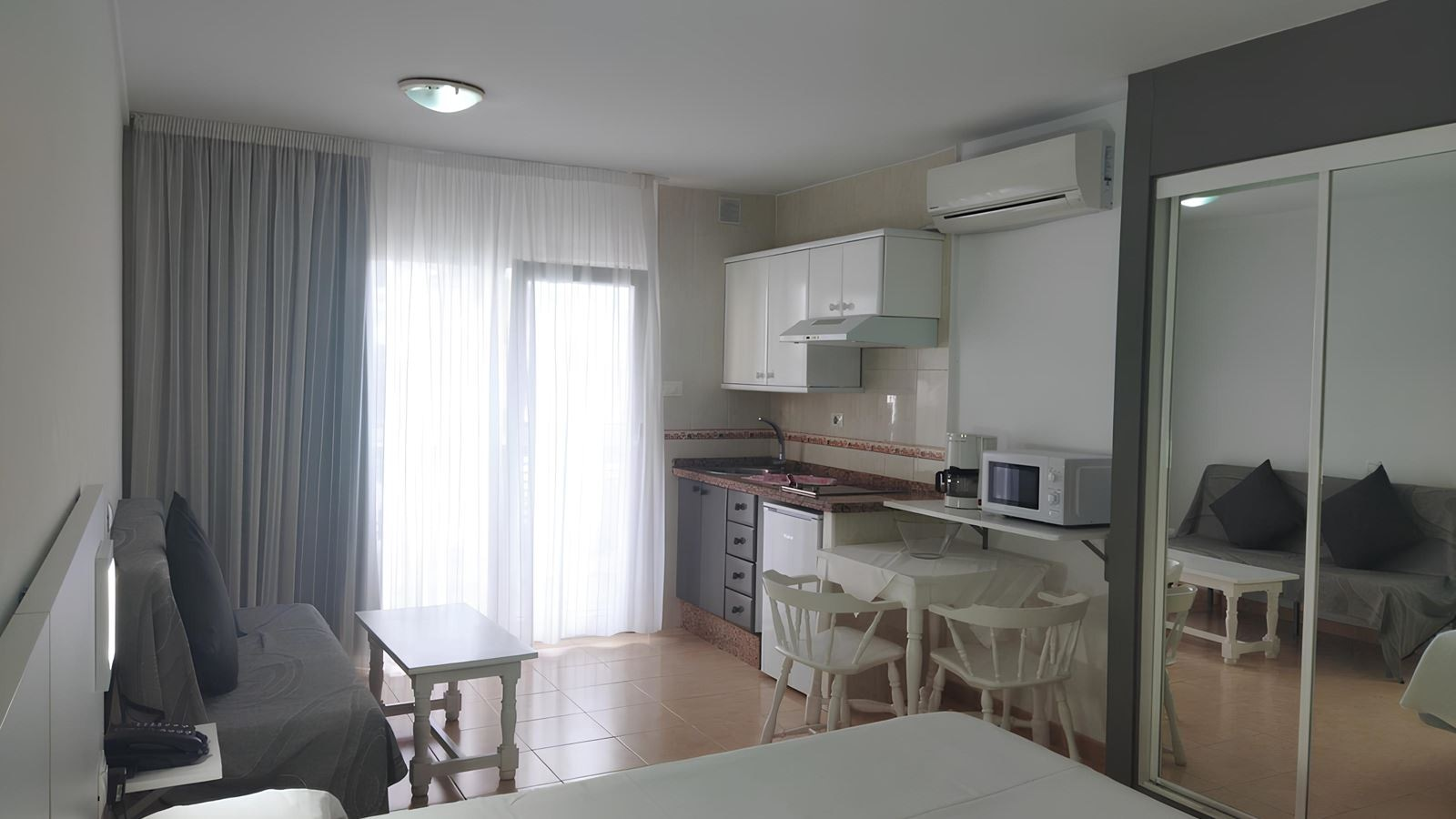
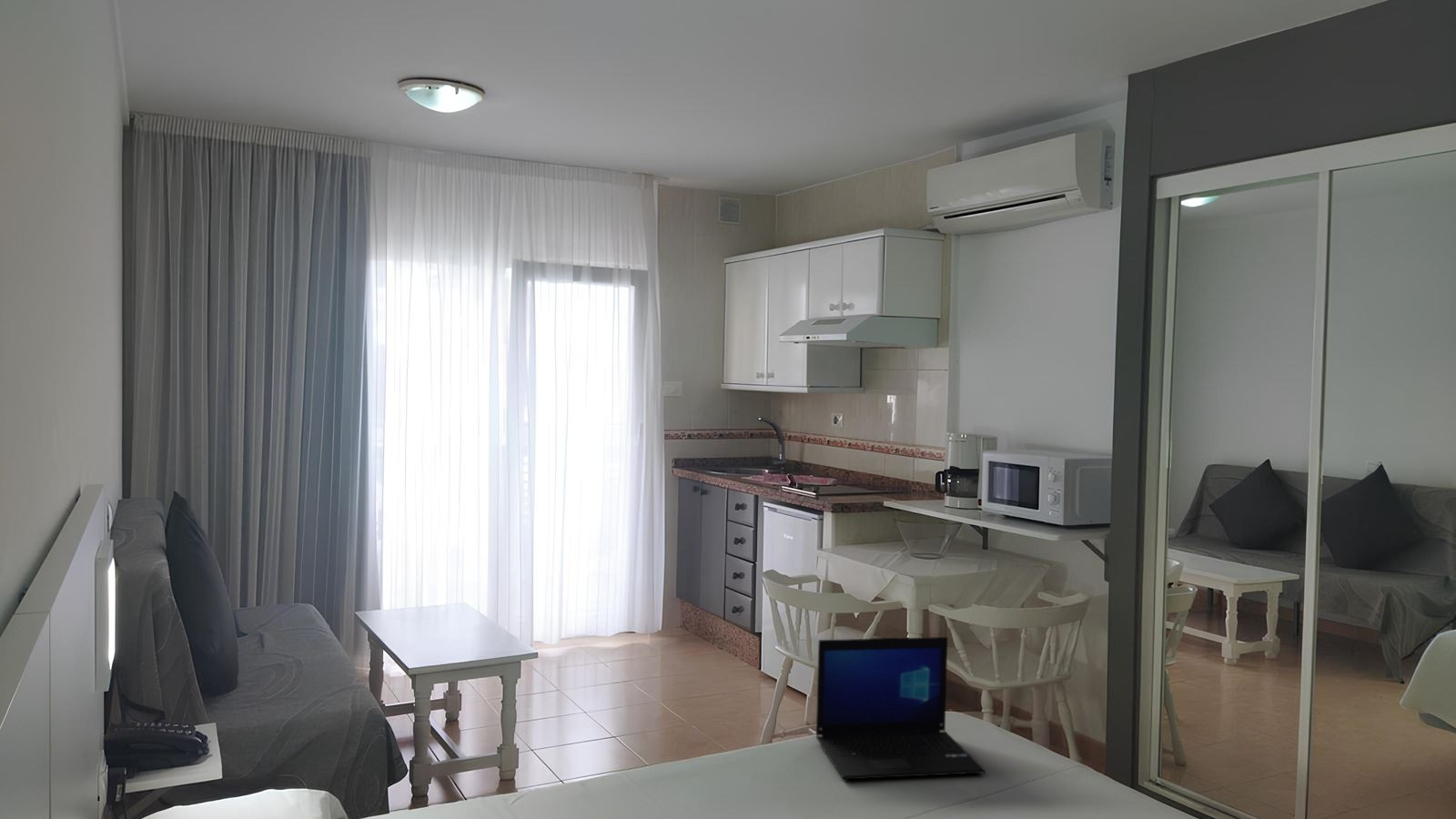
+ laptop (897, 703)
